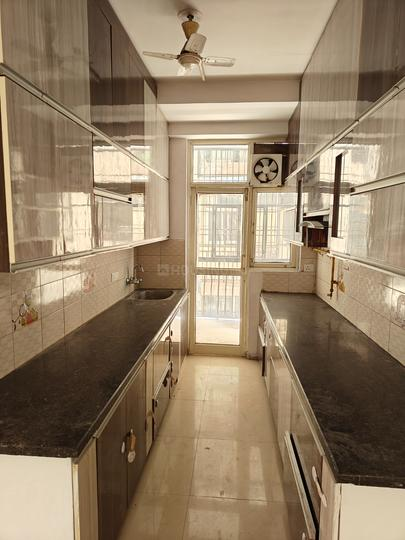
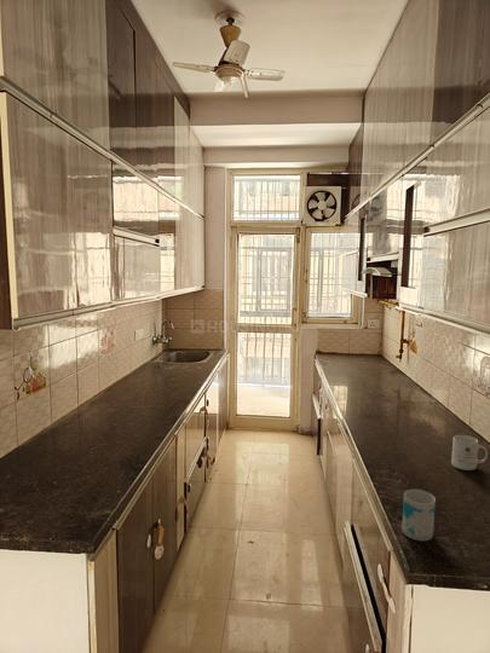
+ mug (416, 510)
+ mug (469, 452)
